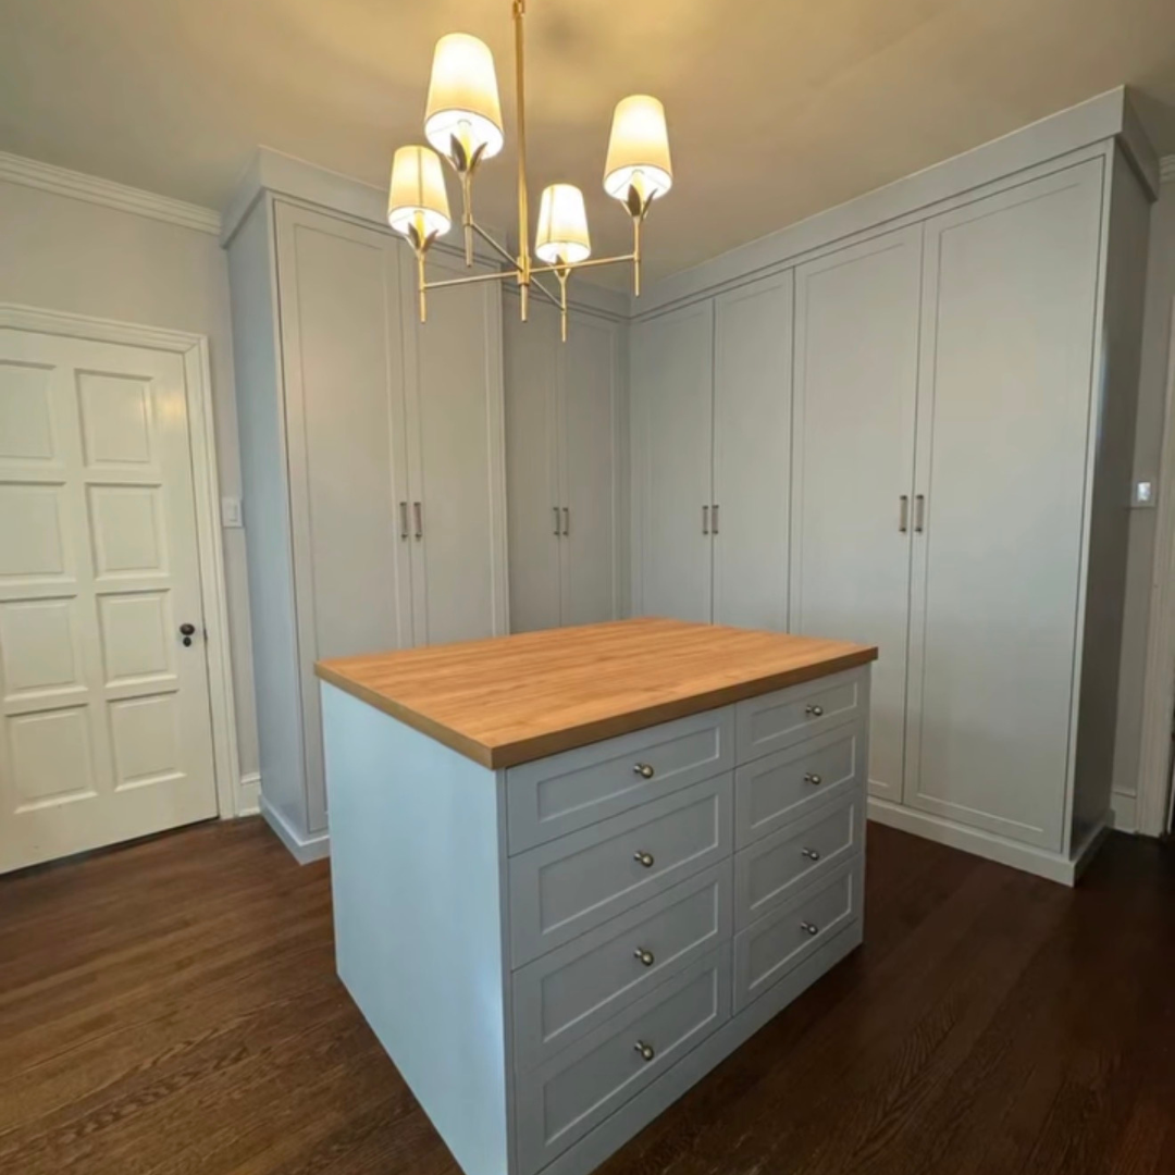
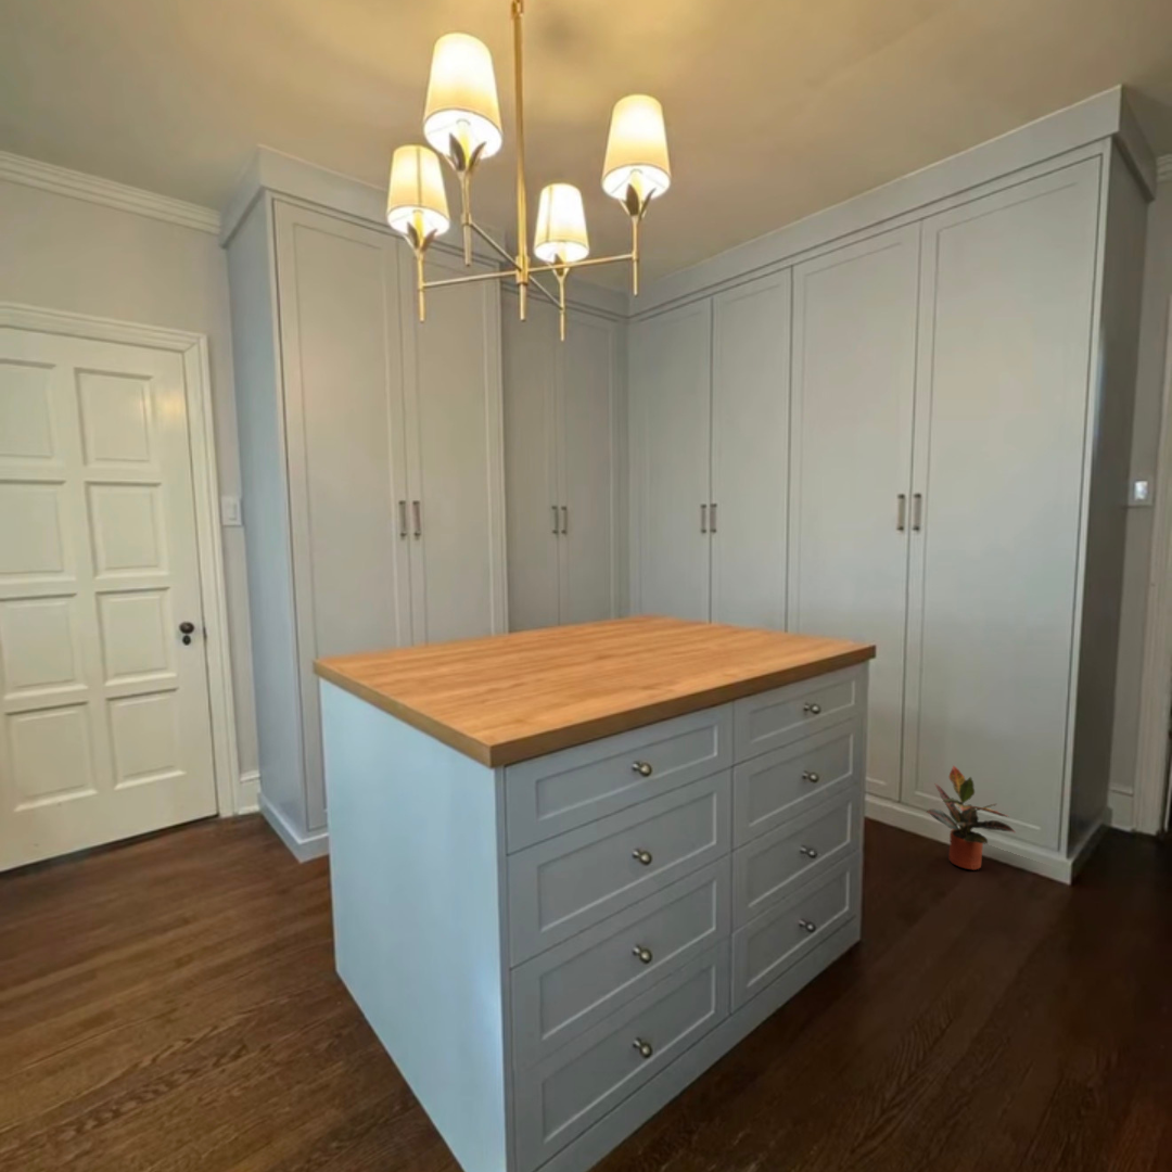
+ potted plant (966, 823)
